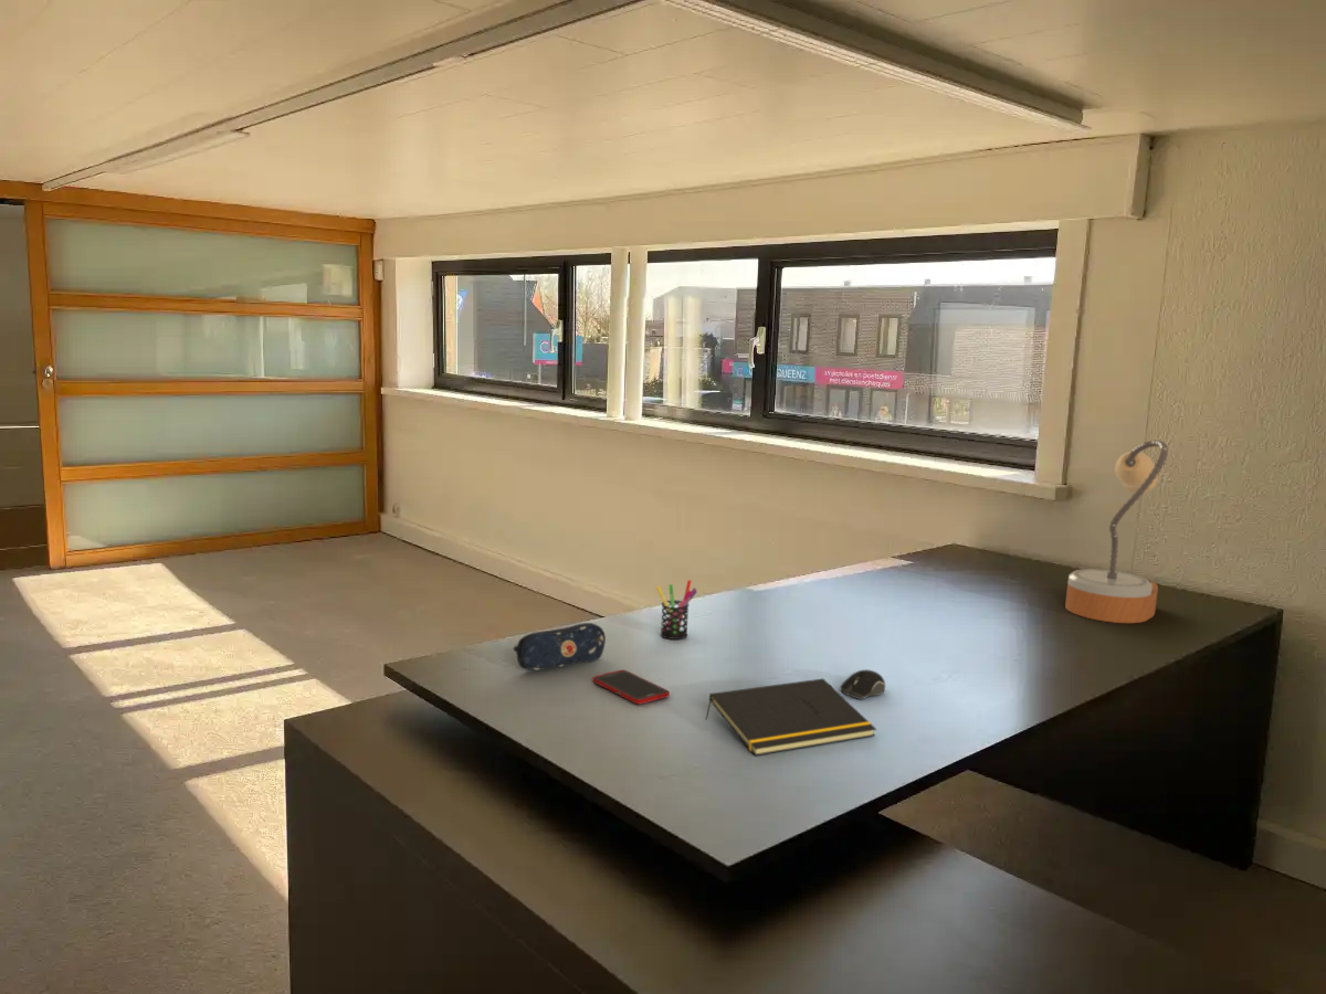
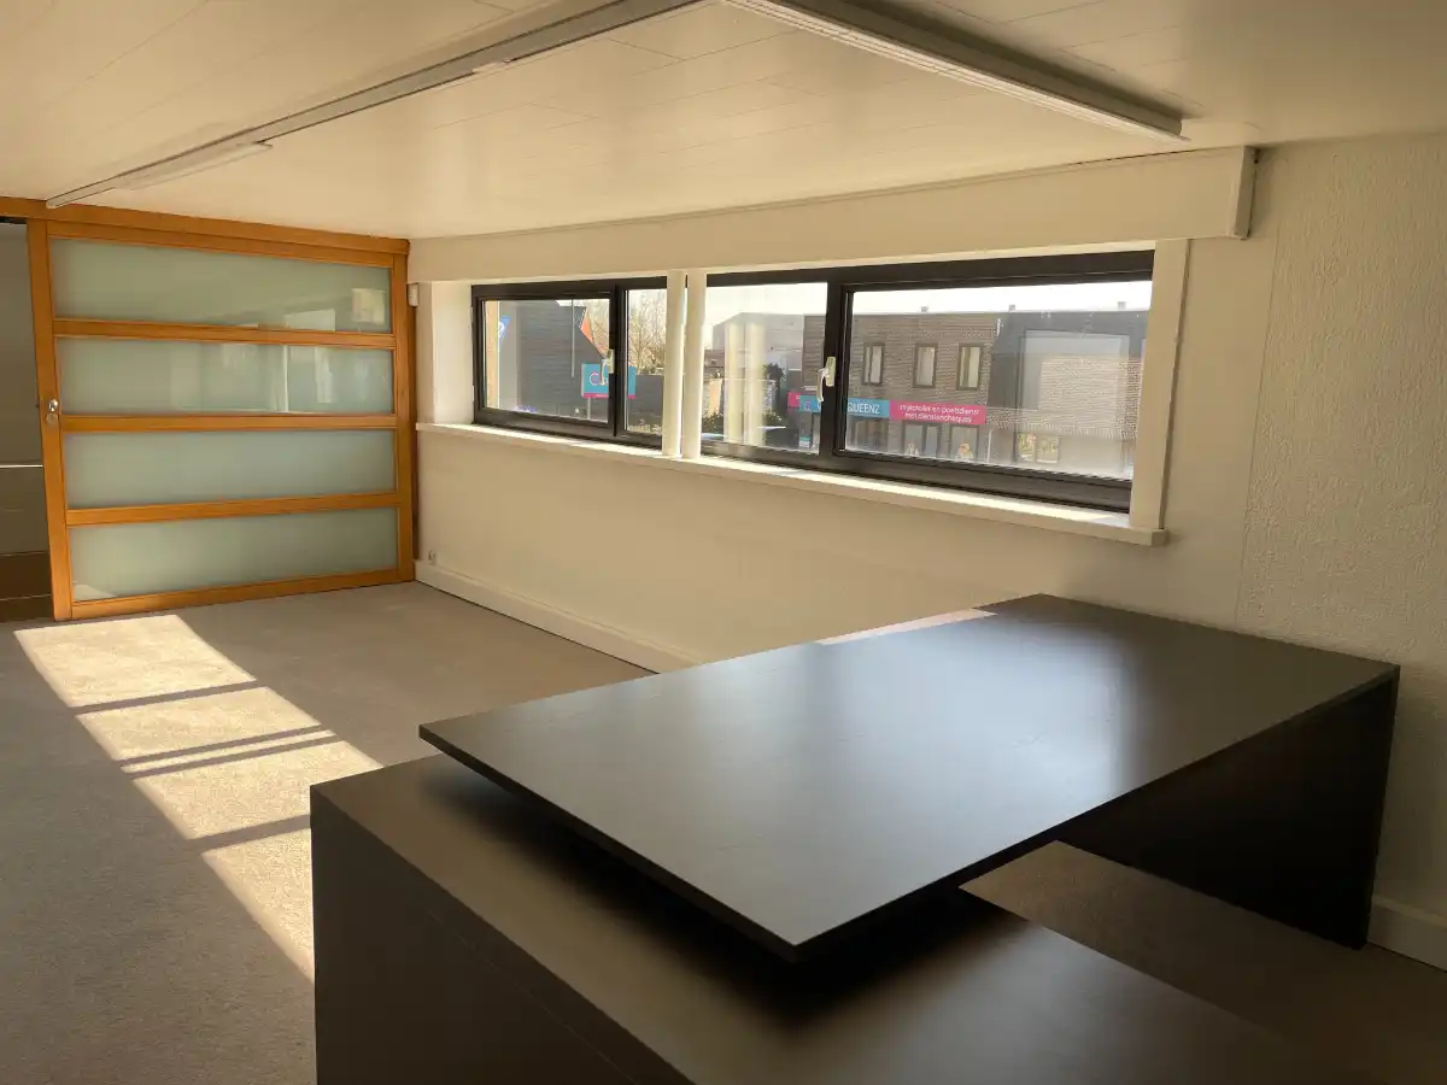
- pencil case (561, 646)
- cell phone (630, 686)
- notepad (791, 713)
- computer mouse (864, 681)
- table lamp (1122, 517)
- pen holder (675, 607)
